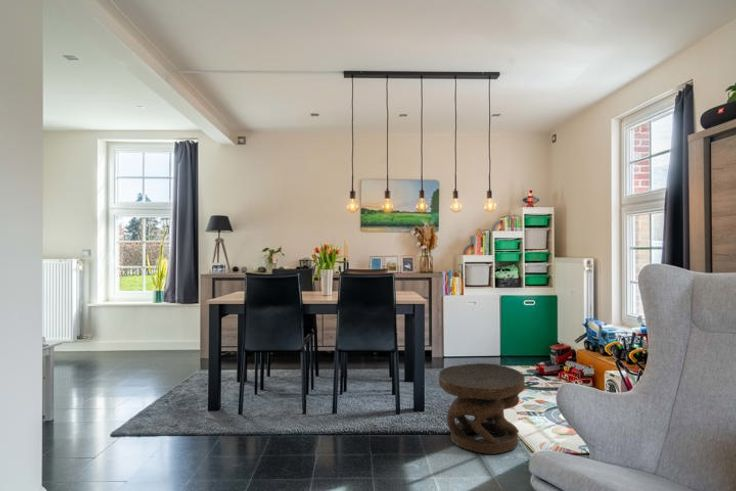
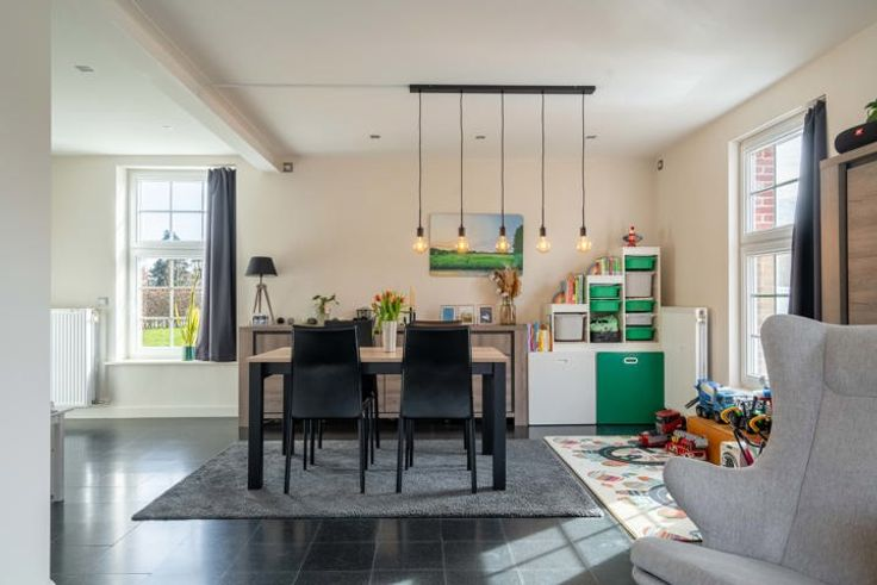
- side table (483, 406)
